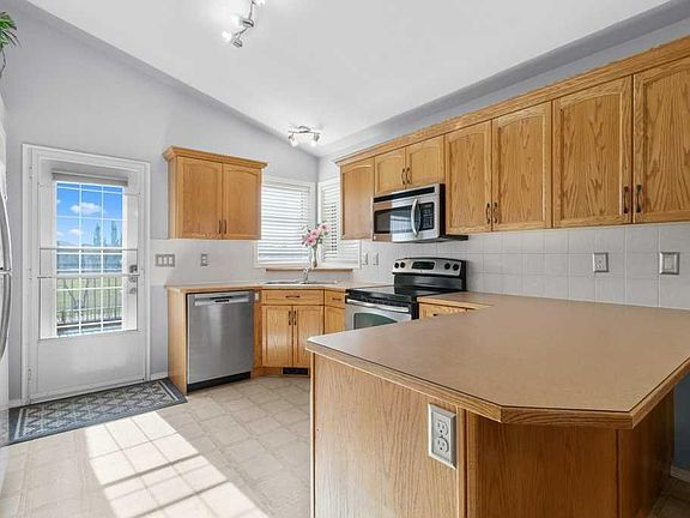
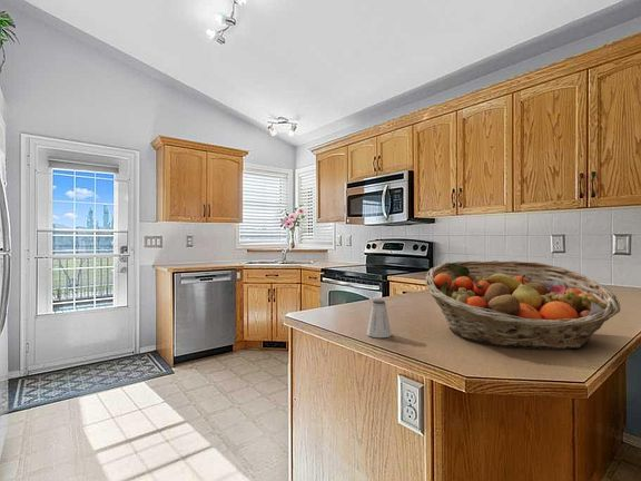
+ saltshaker (378, 317)
+ fruit basket (512, 298)
